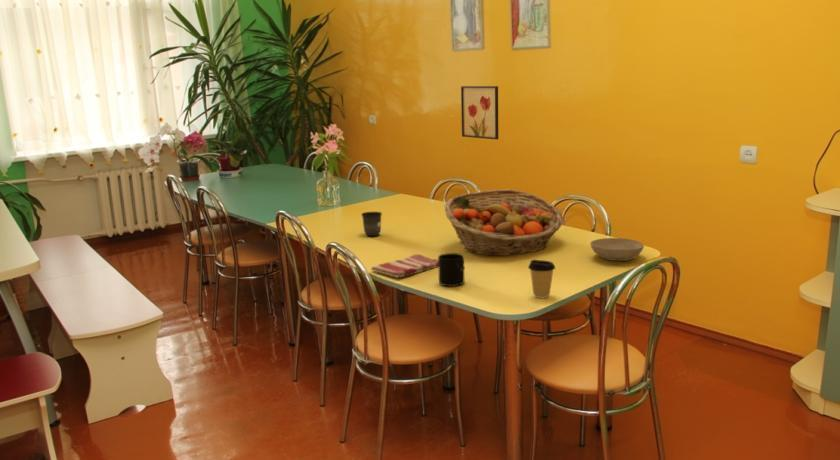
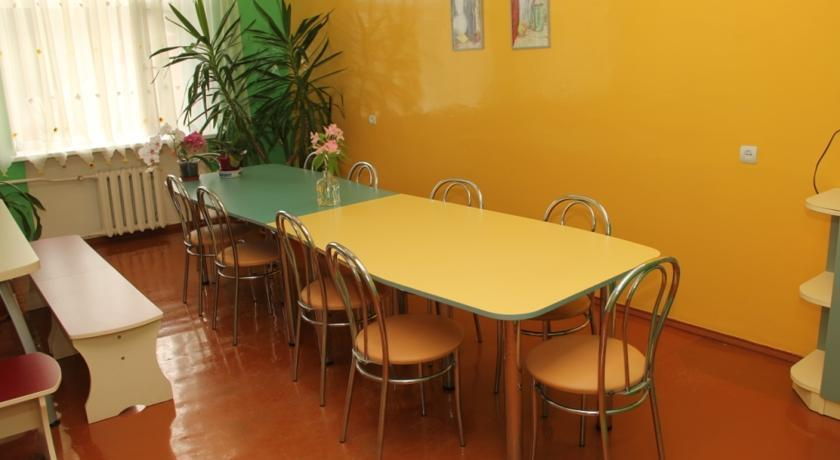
- wall art (480, 112)
- coffee cup (541, 278)
- mug (374, 223)
- bowl (616, 250)
- dish towel (407, 264)
- fruit basket (503, 221)
- mug (452, 270)
